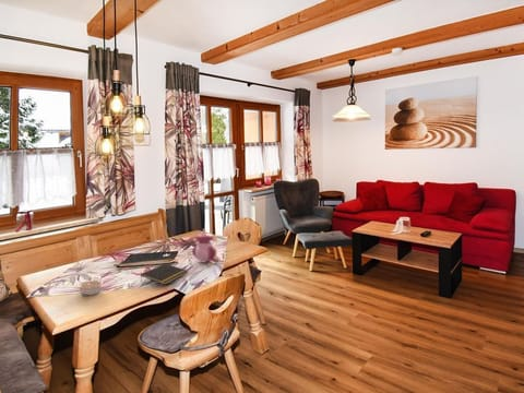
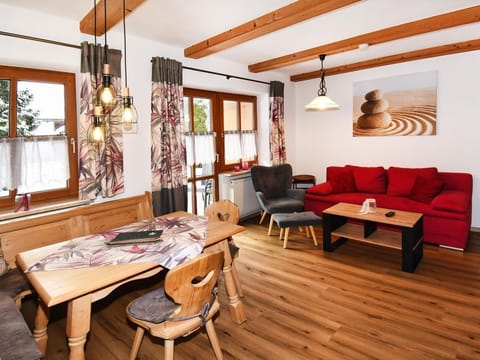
- sippy cup (204, 245)
- legume (90, 286)
- notepad (165, 273)
